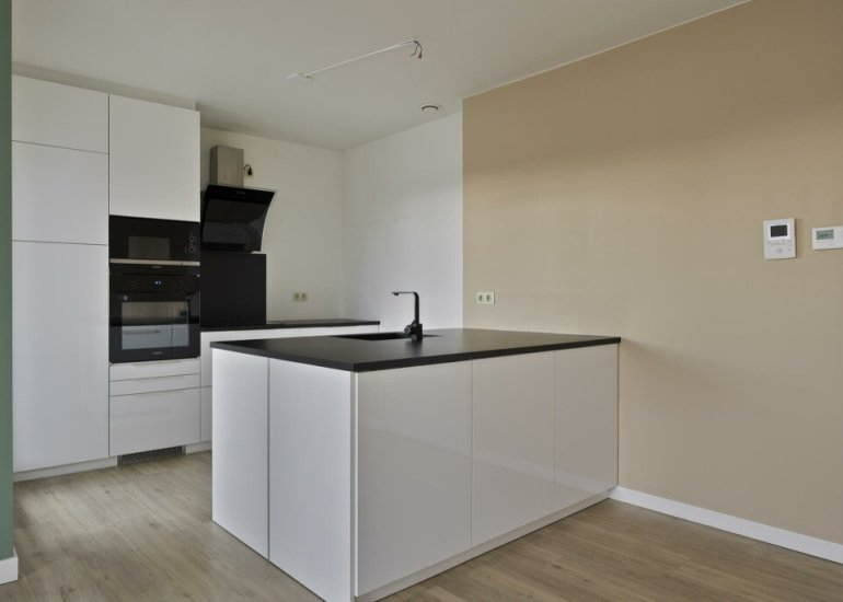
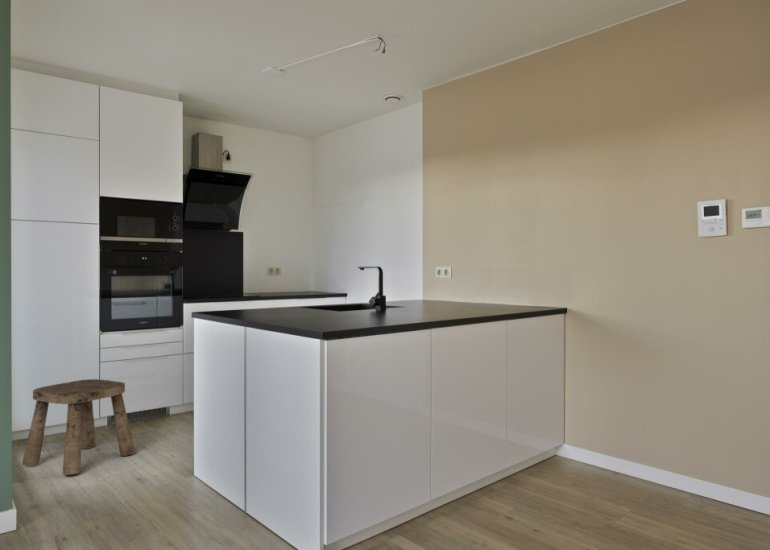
+ stool (80, 423)
